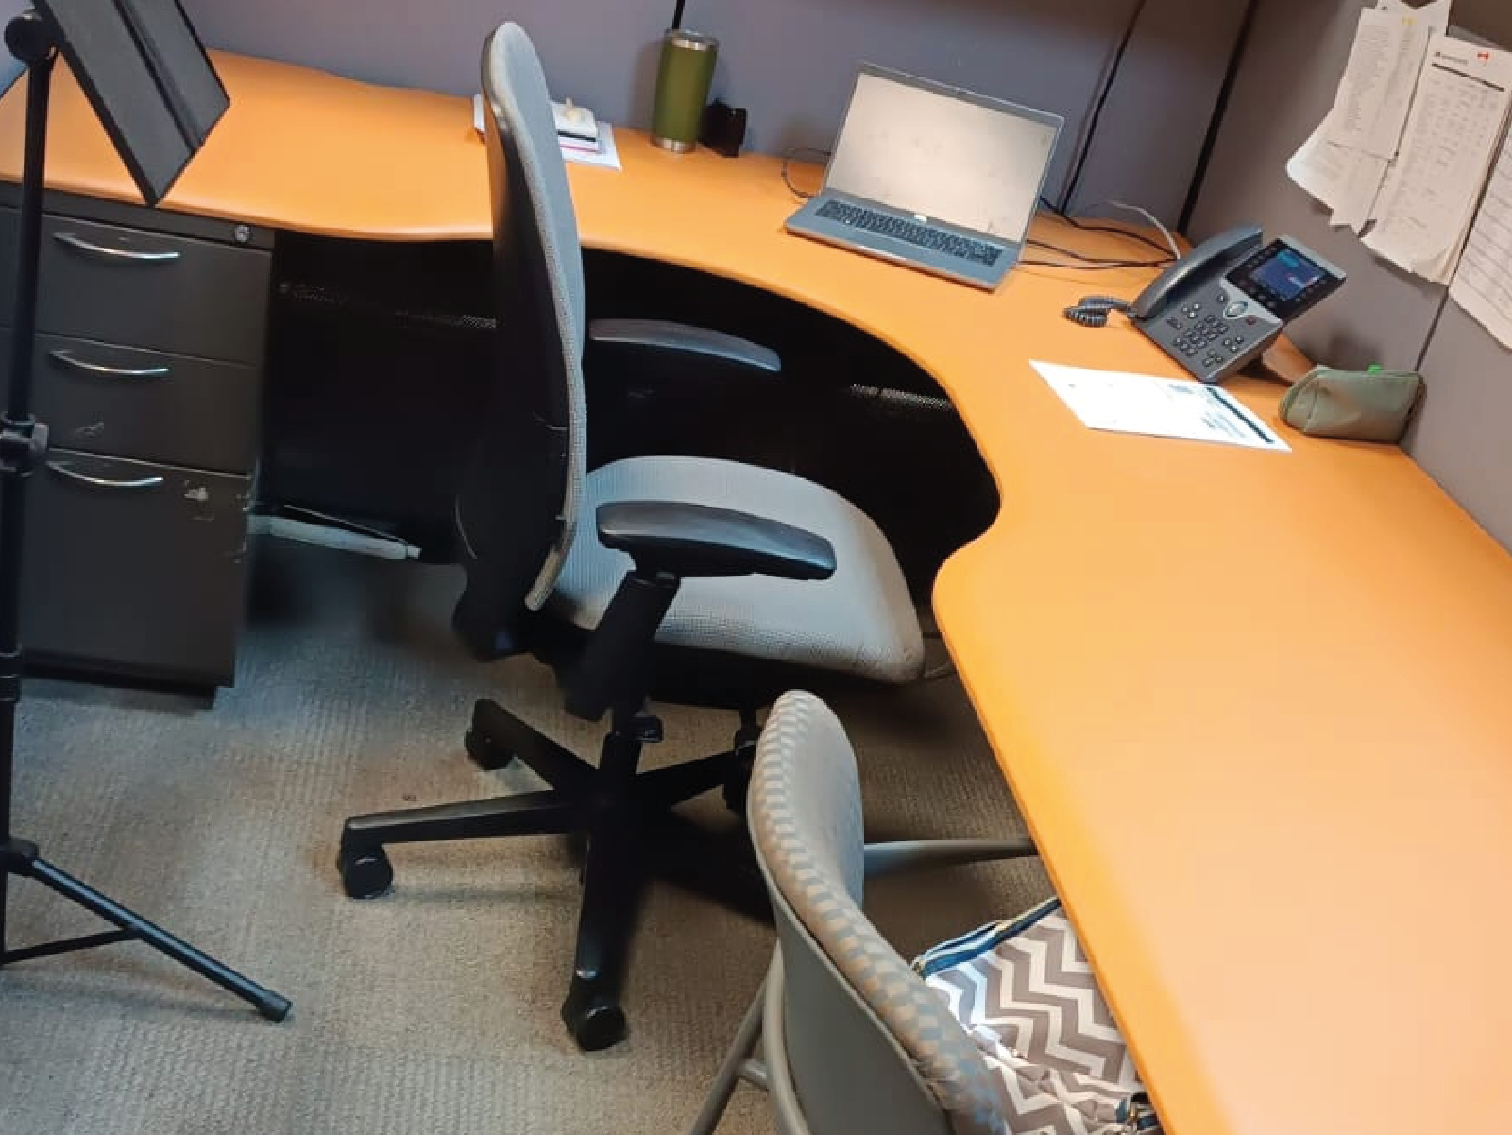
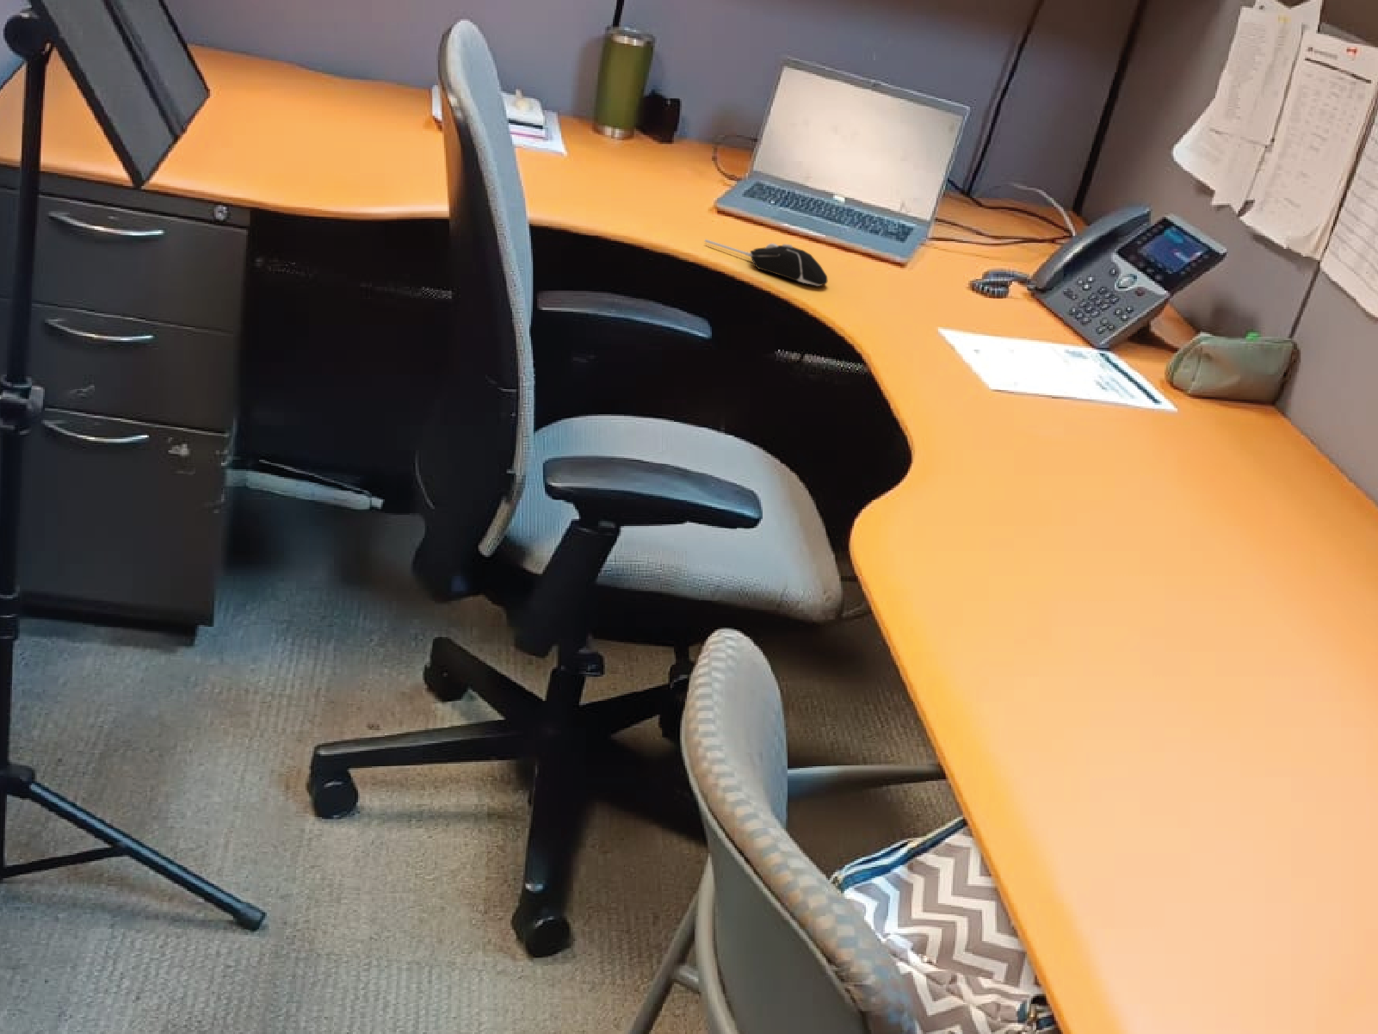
+ computer mouse (767, 251)
